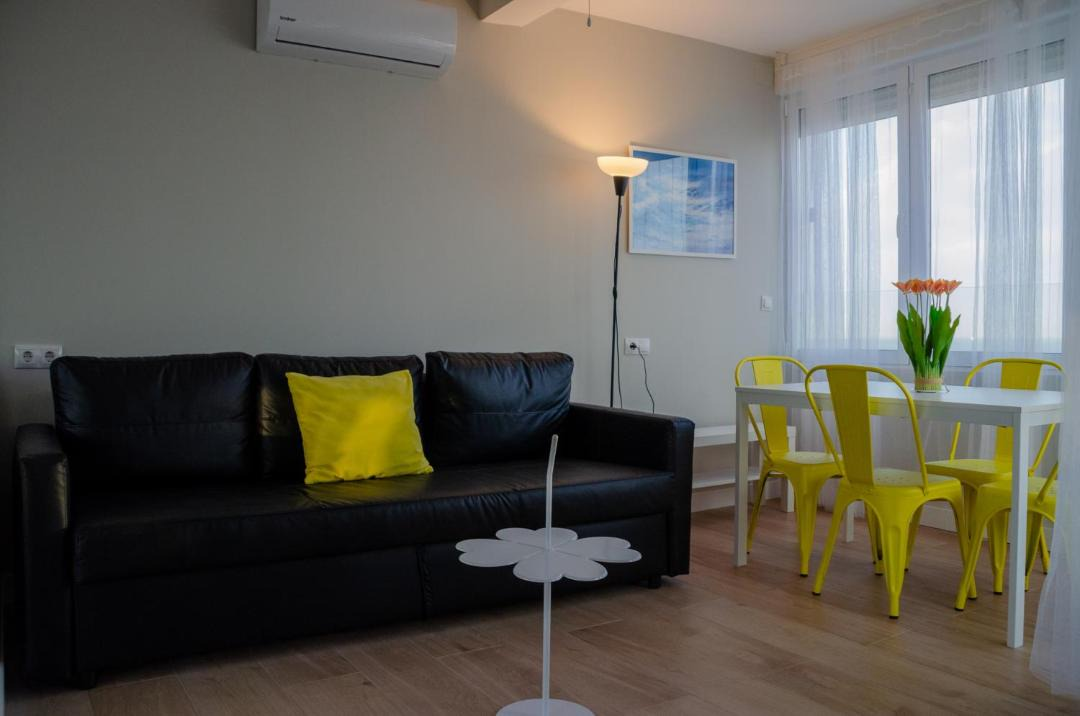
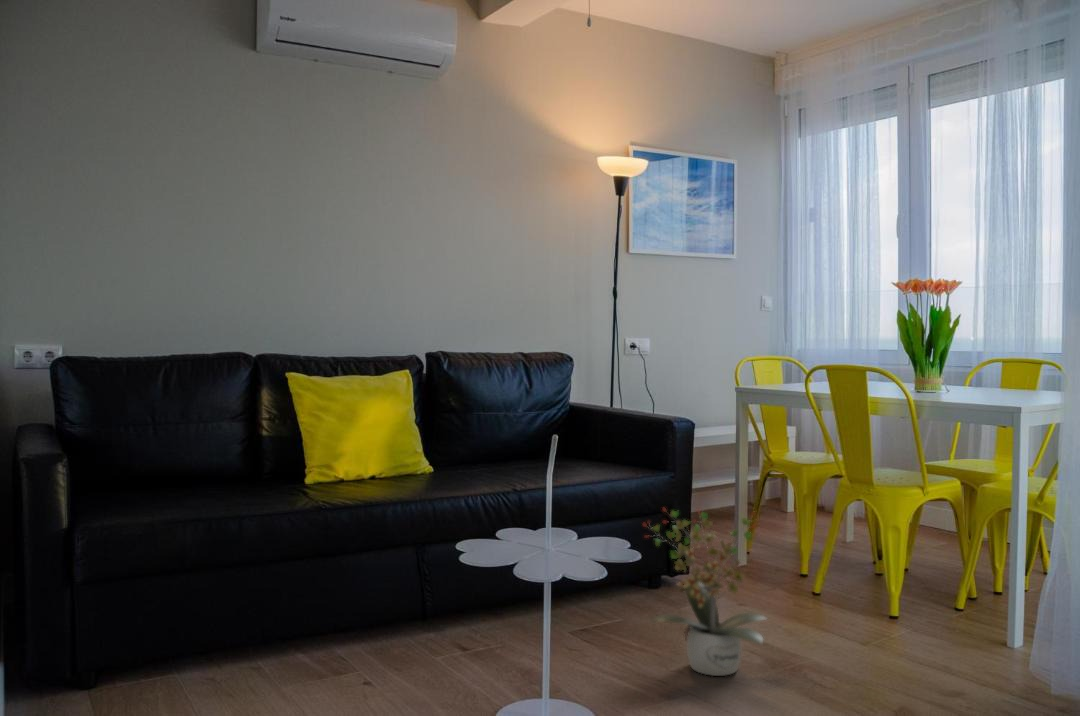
+ potted plant (704, 589)
